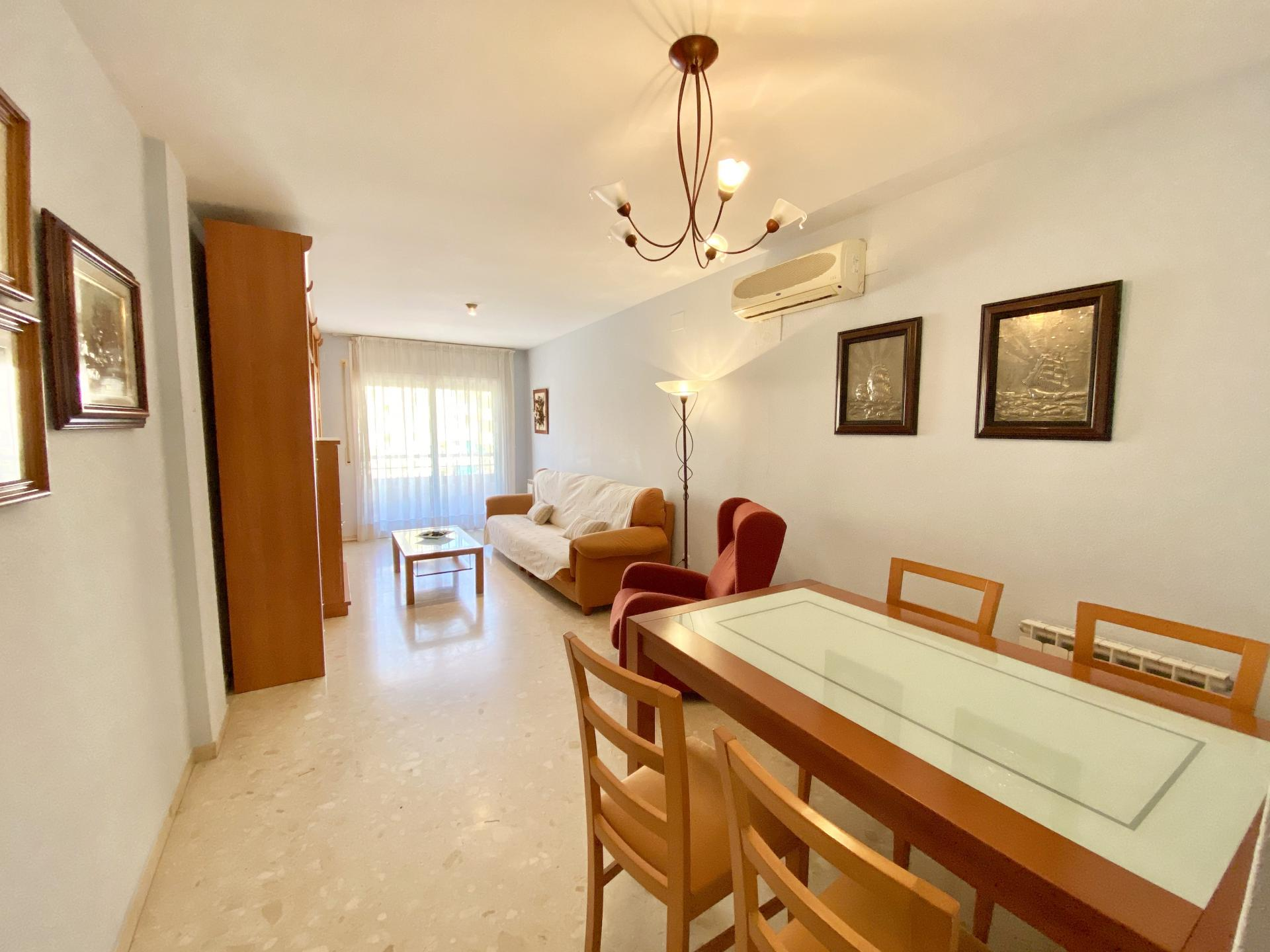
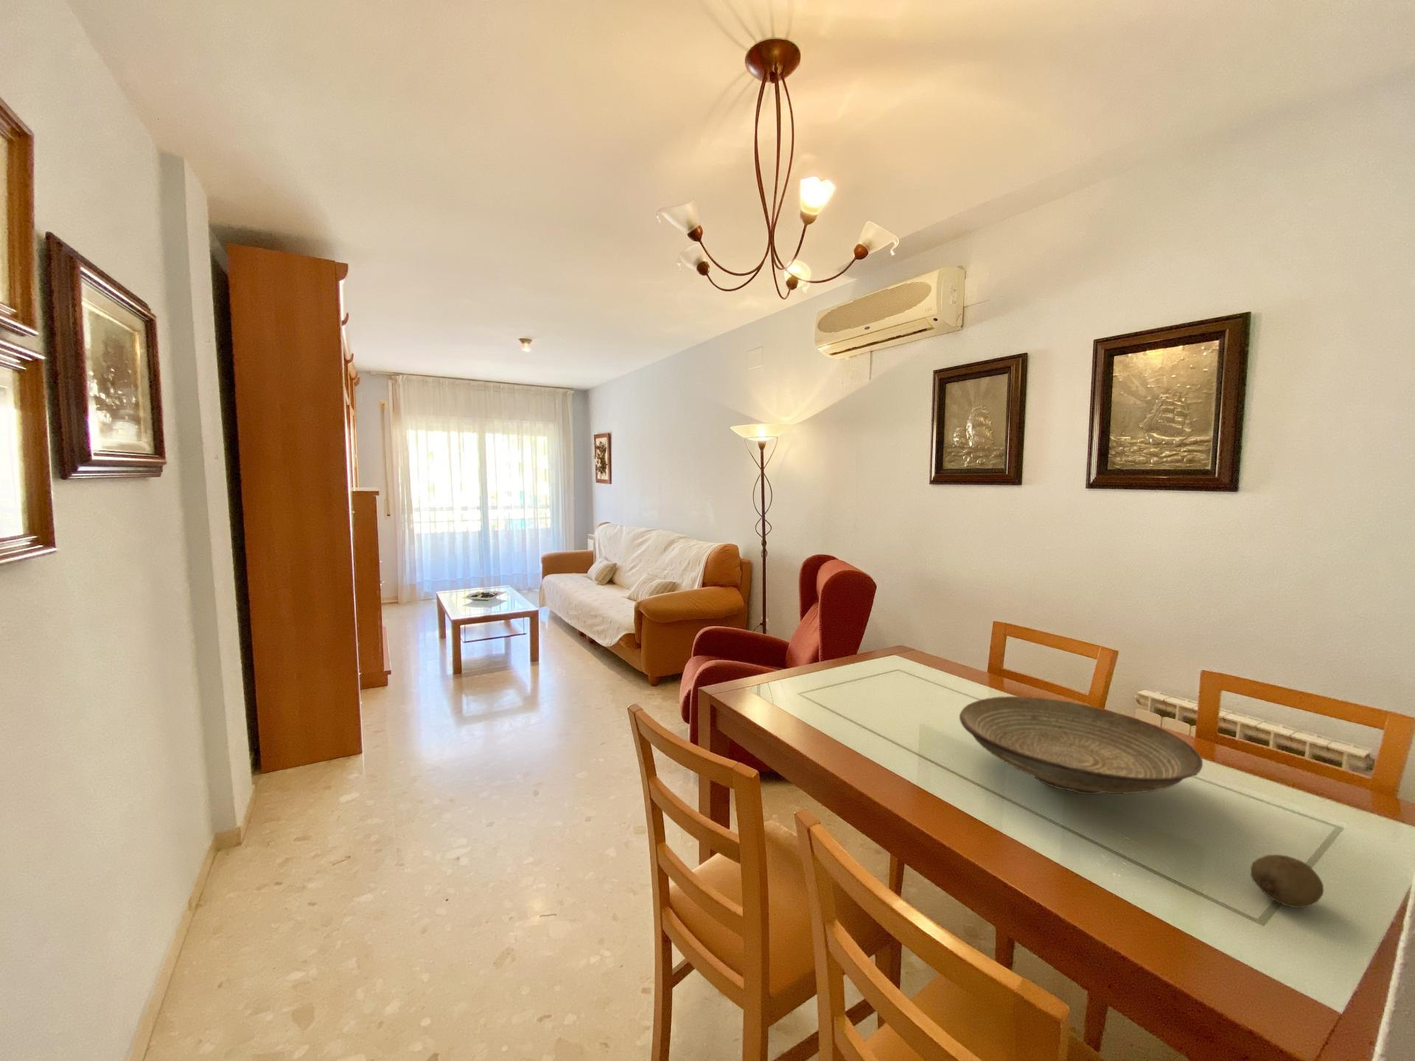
+ decorative bowl (1068, 753)
+ fruit (1286, 879)
